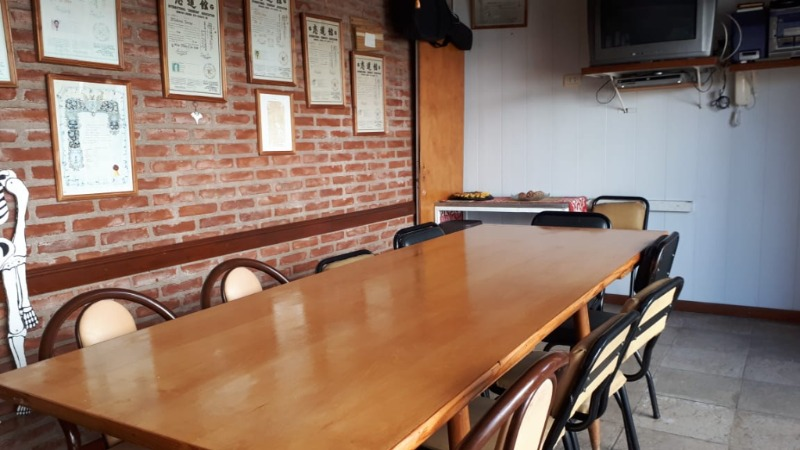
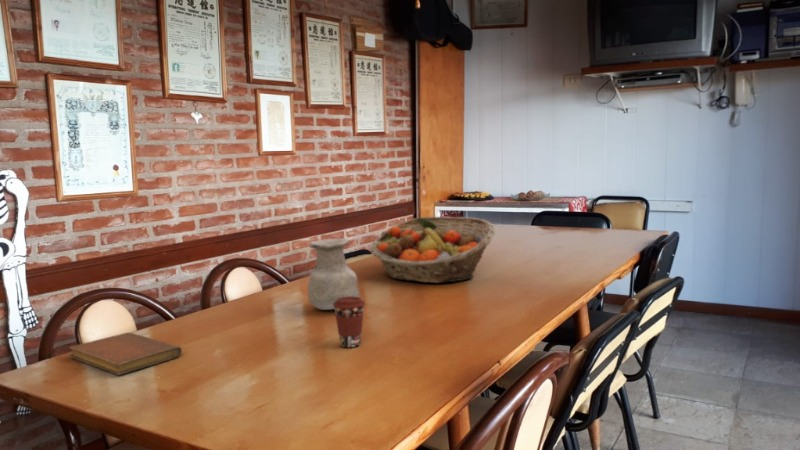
+ fruit basket (431, 247)
+ notebook (125, 351)
+ vase (333, 275)
+ coffee cup (349, 321)
